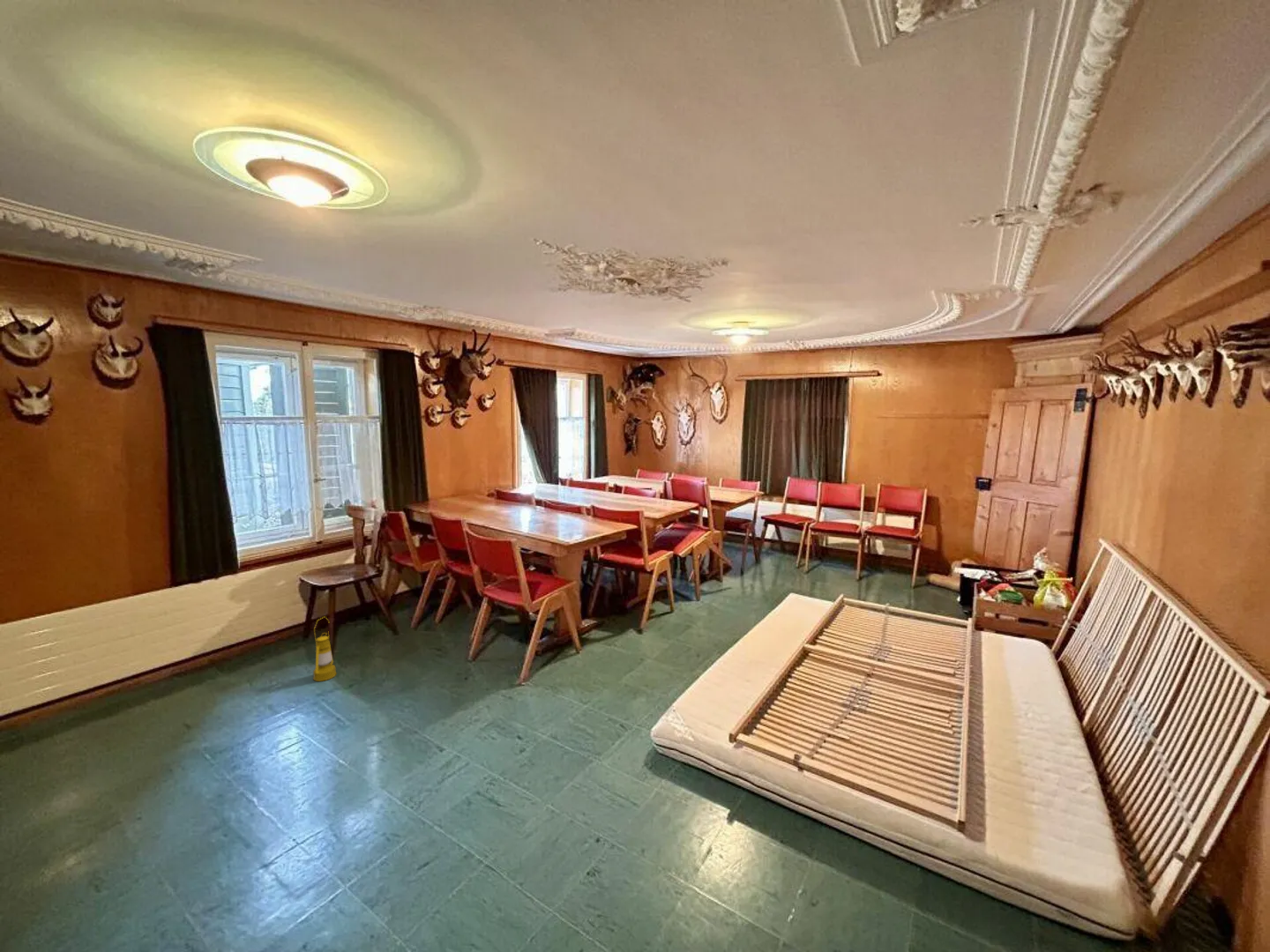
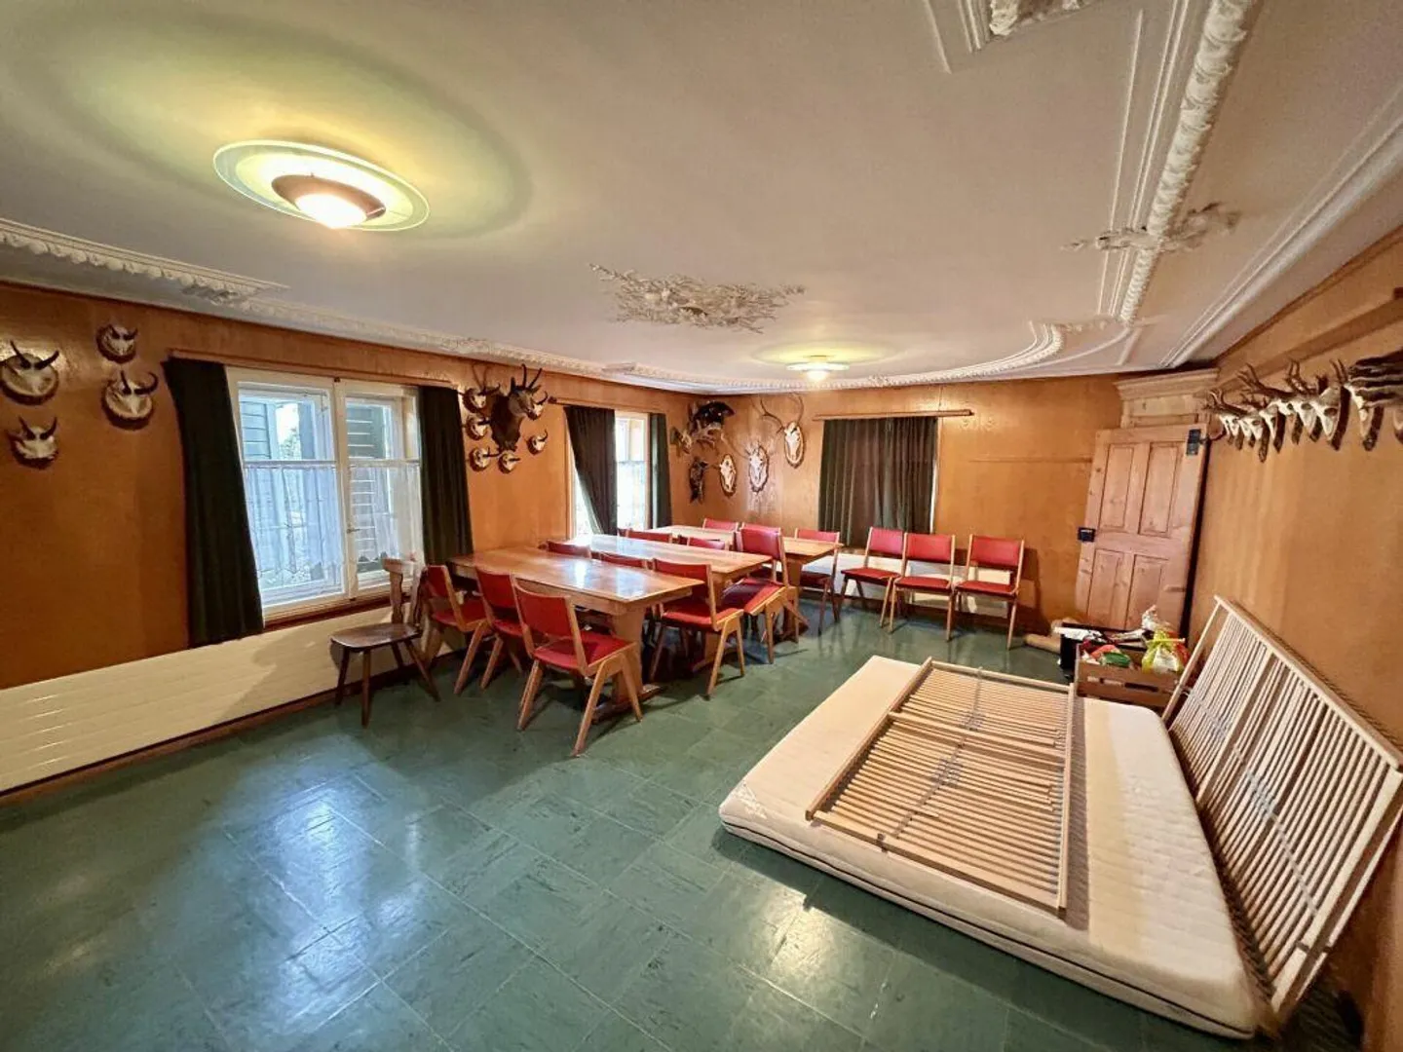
- lantern (323, 647)
